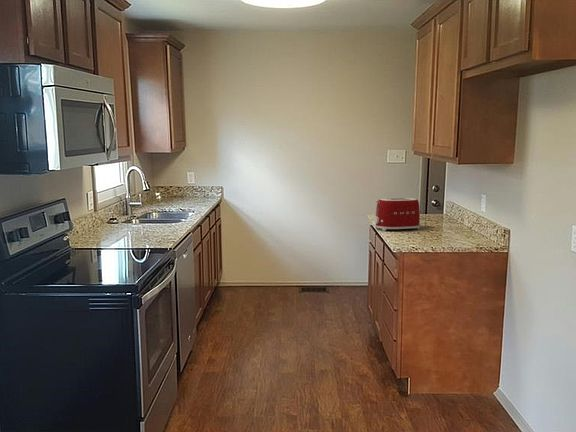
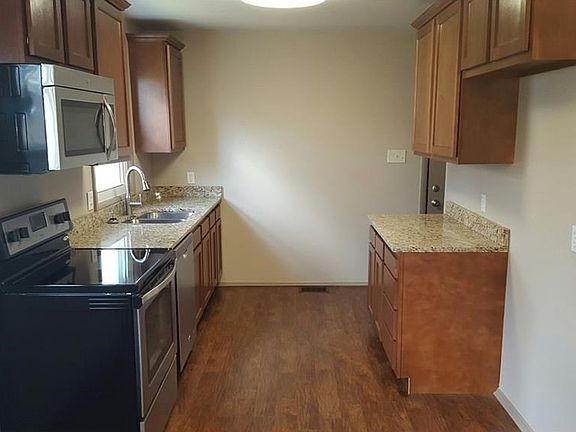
- toaster (396, 213)
